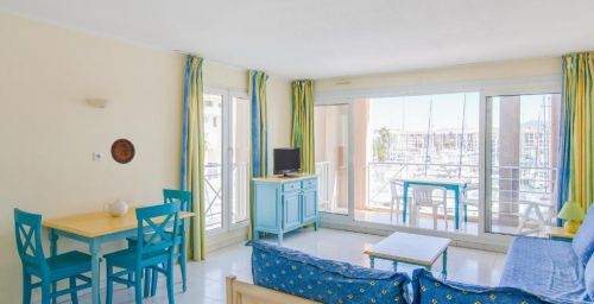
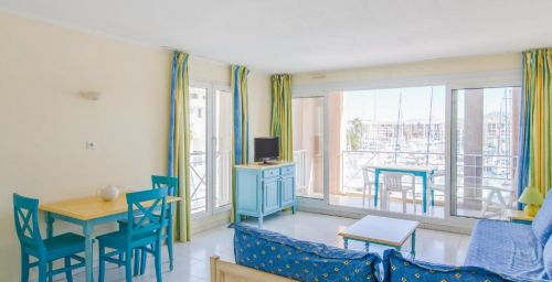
- decorative plate (122, 151)
